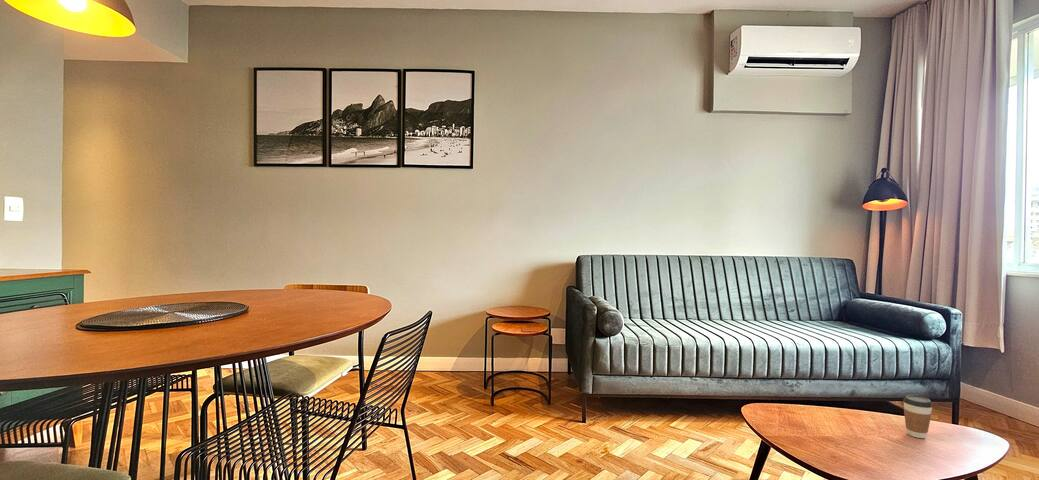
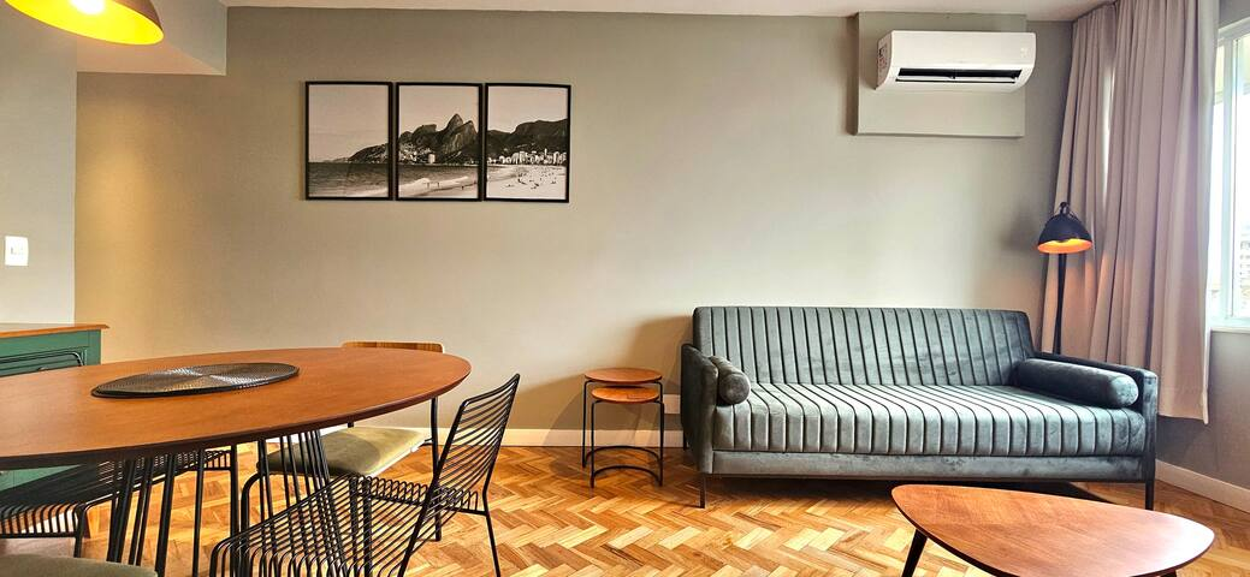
- coffee cup (917, 416)
